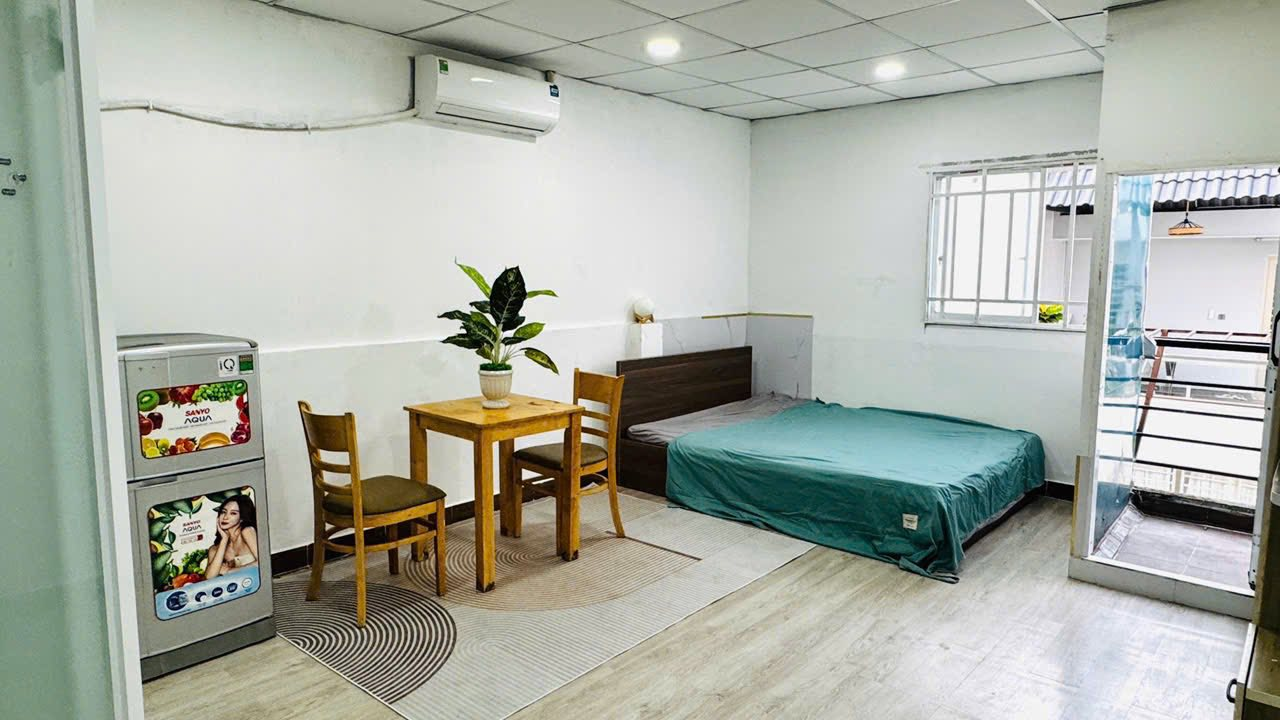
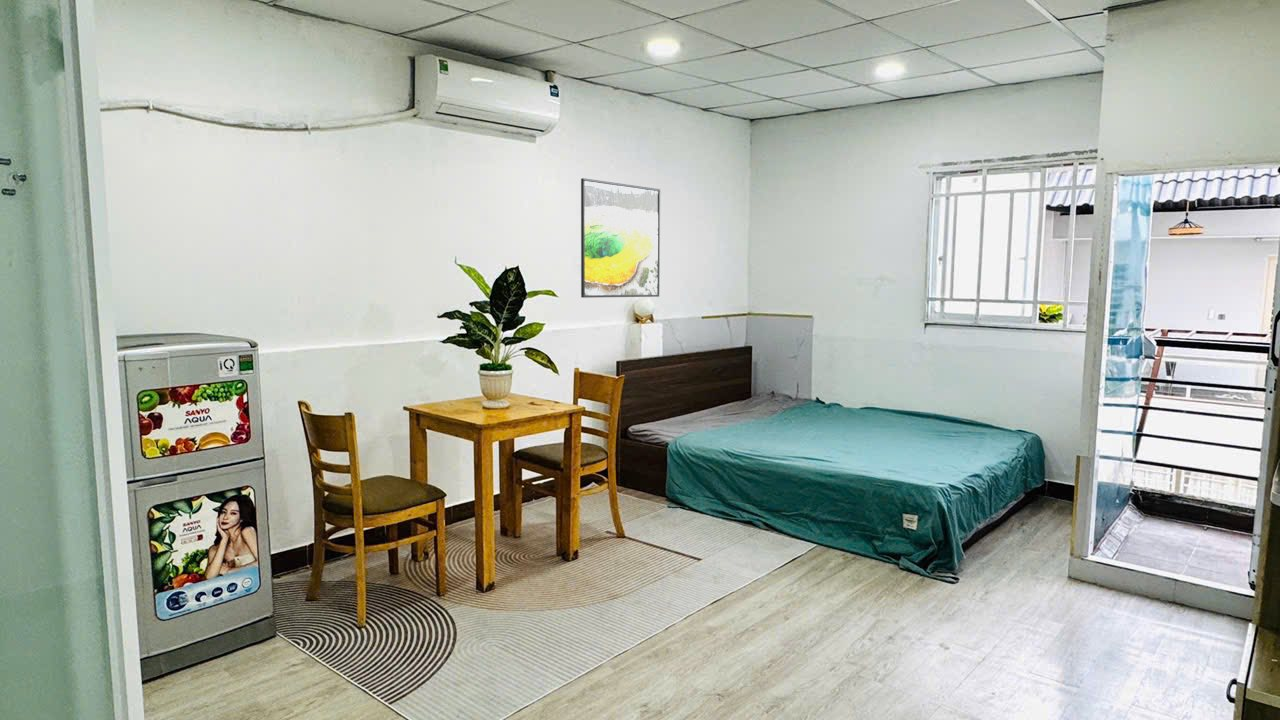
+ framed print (622, 240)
